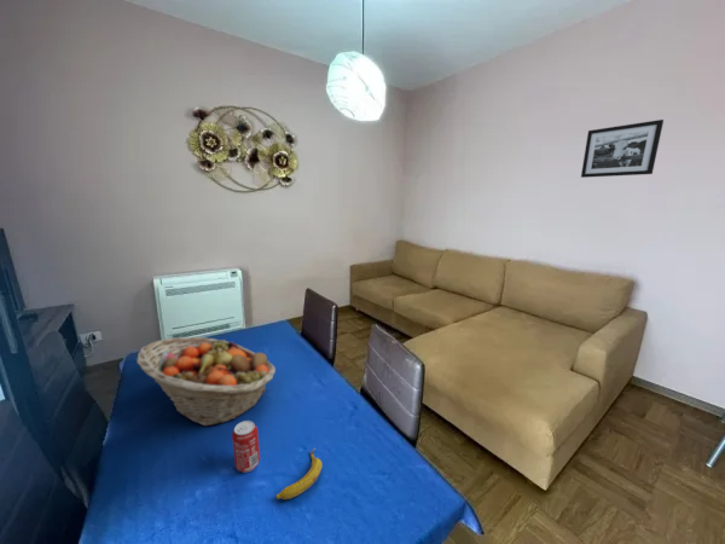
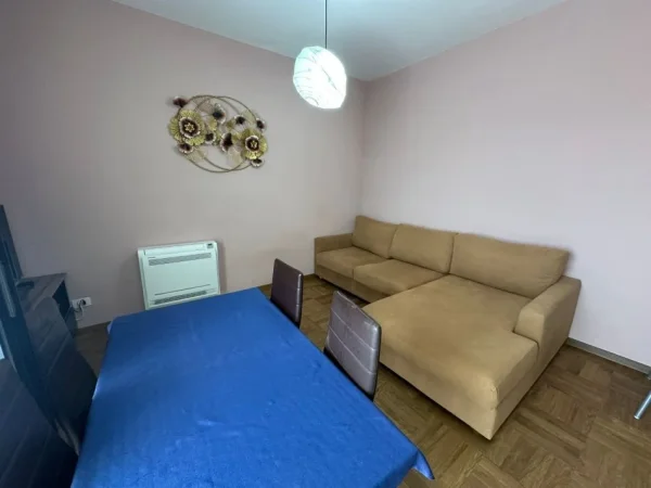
- banana (304, 475)
- fruit basket (210, 370)
- beverage can (245, 446)
- picture frame (617, 151)
